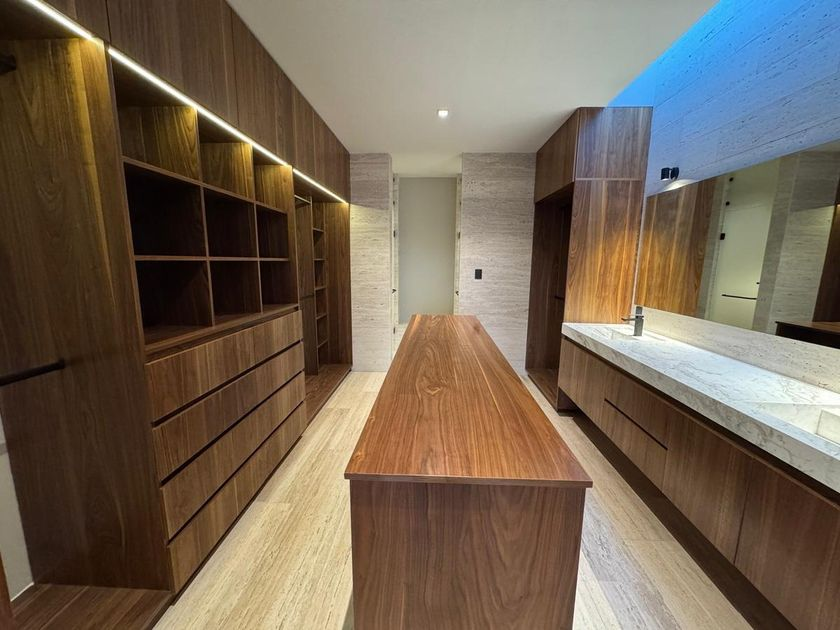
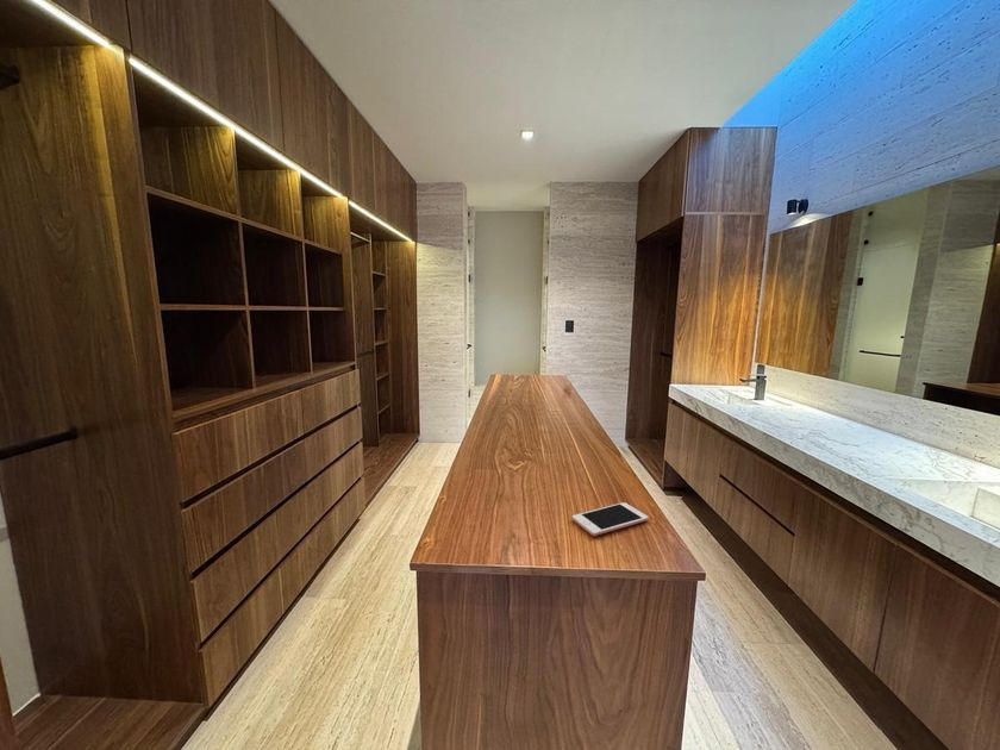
+ cell phone (610, 518)
